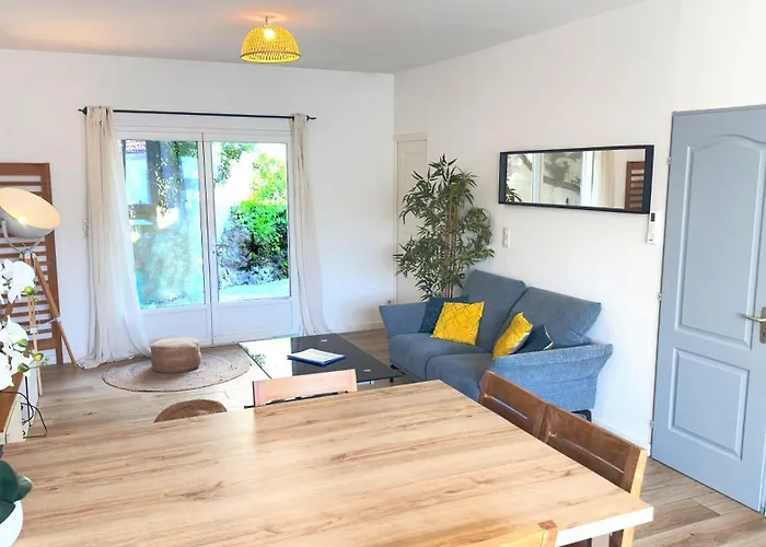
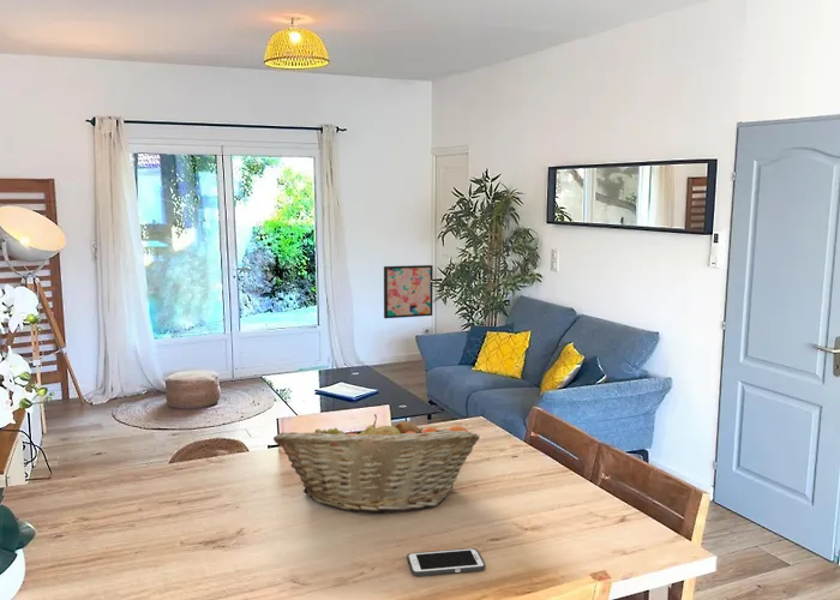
+ fruit basket (377, 452)
+ wall art (408, 290)
+ cell phone (445, 562)
